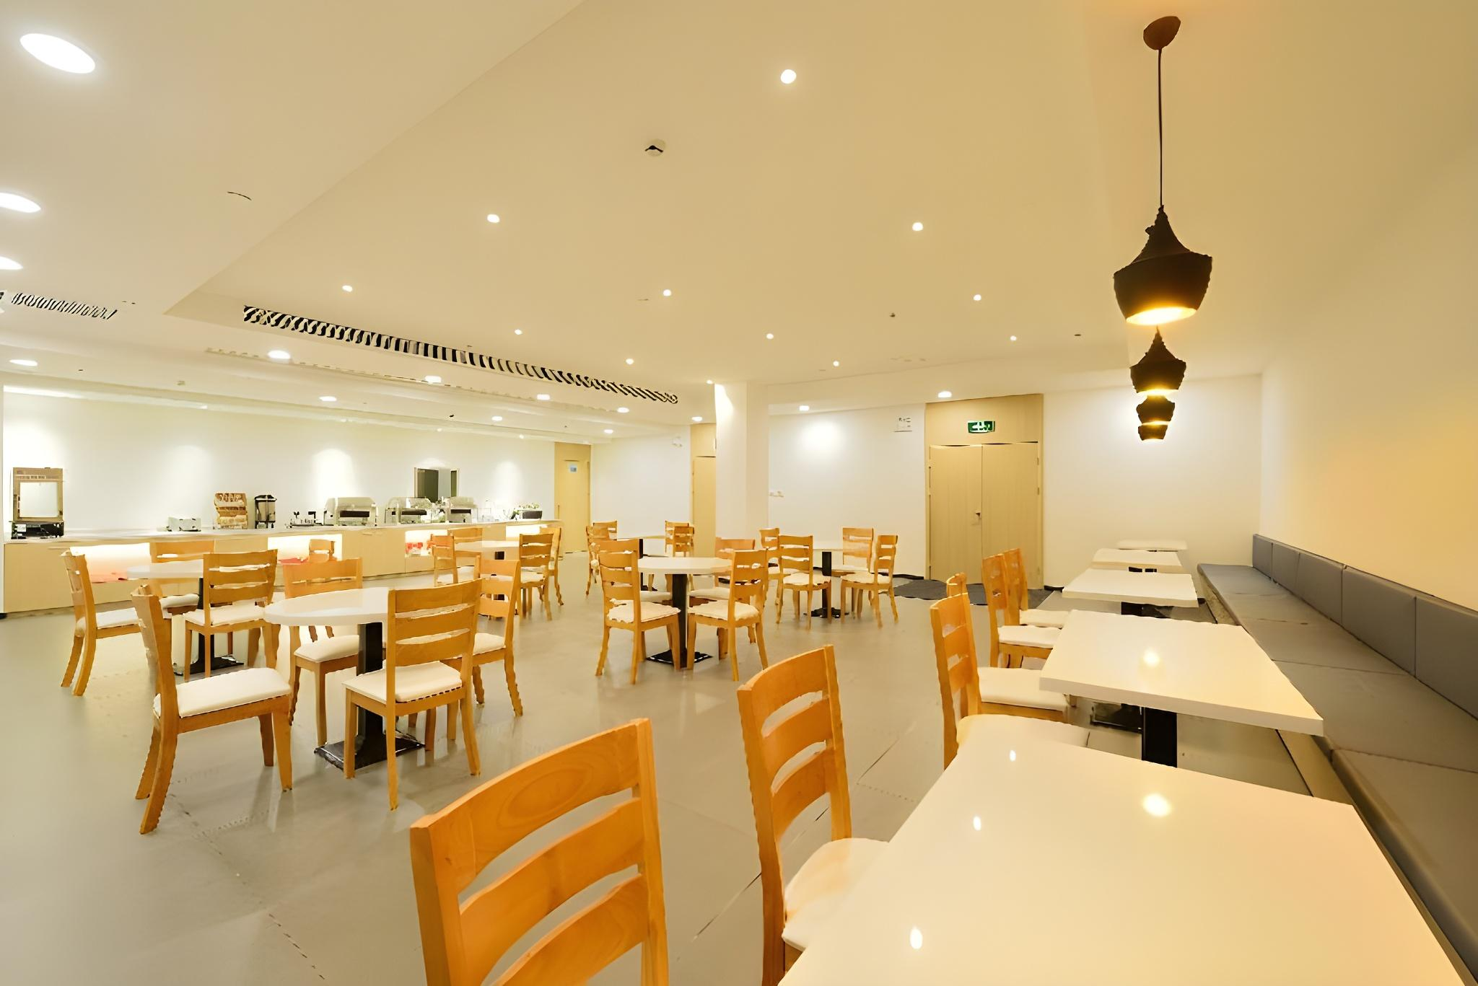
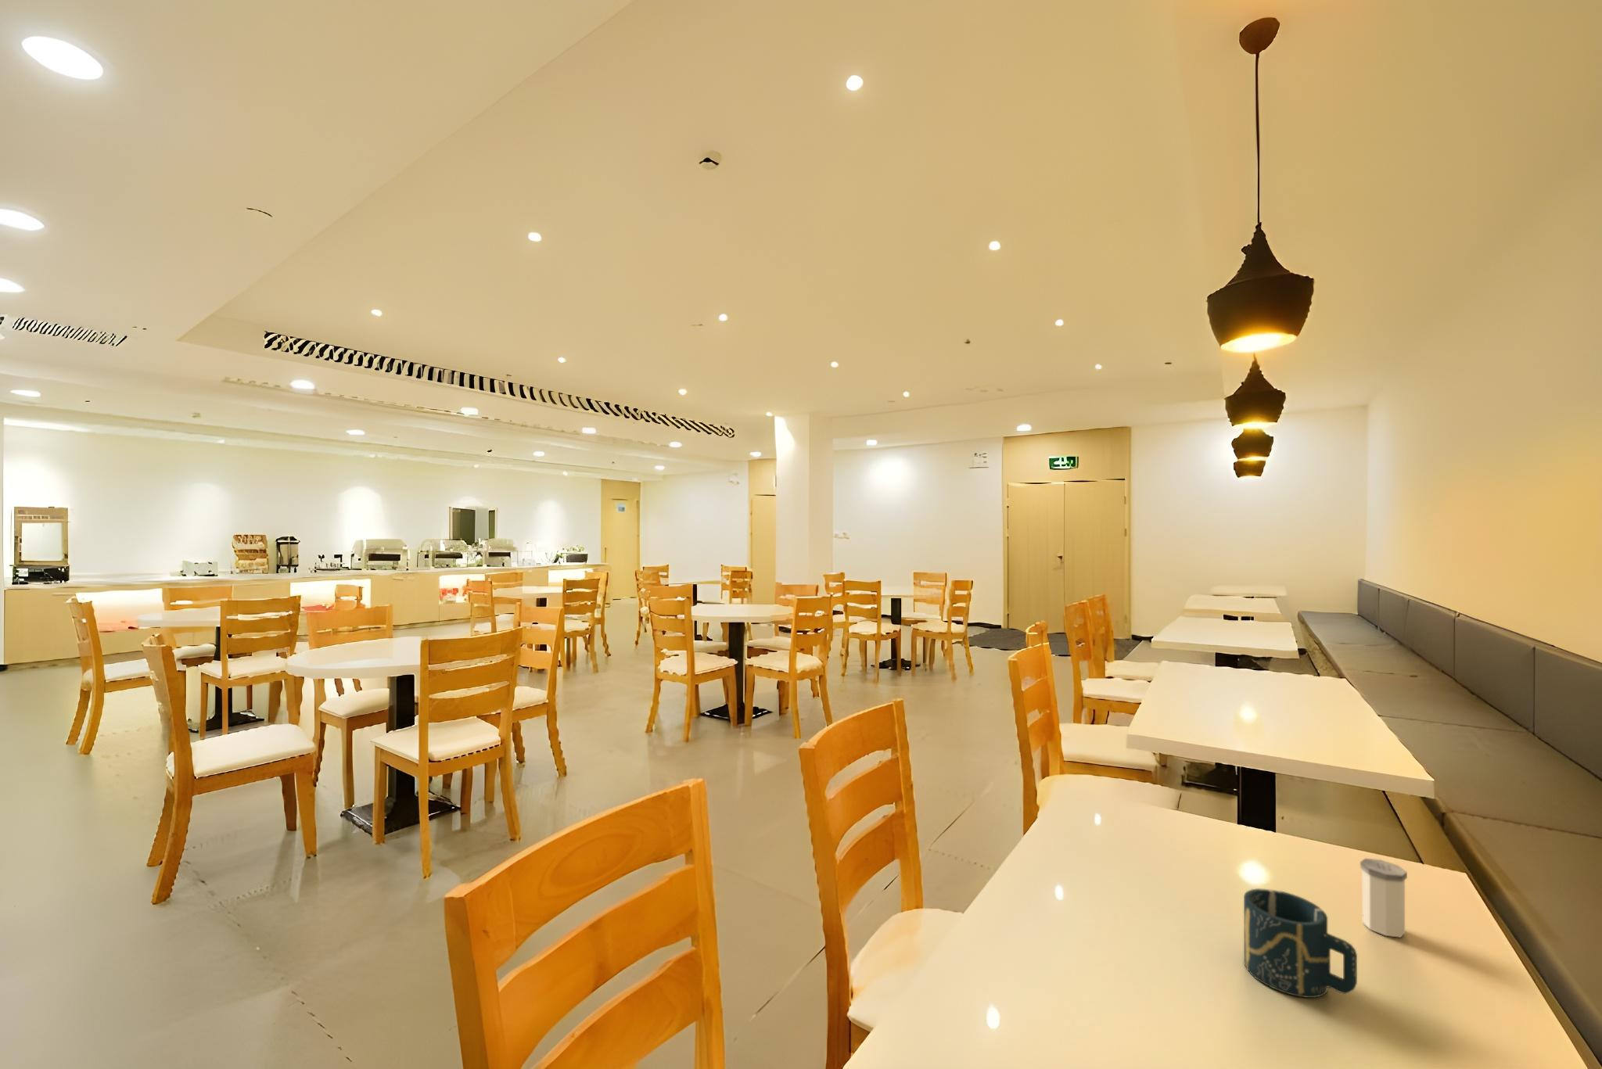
+ salt shaker (1383, 897)
+ cup (1298, 946)
